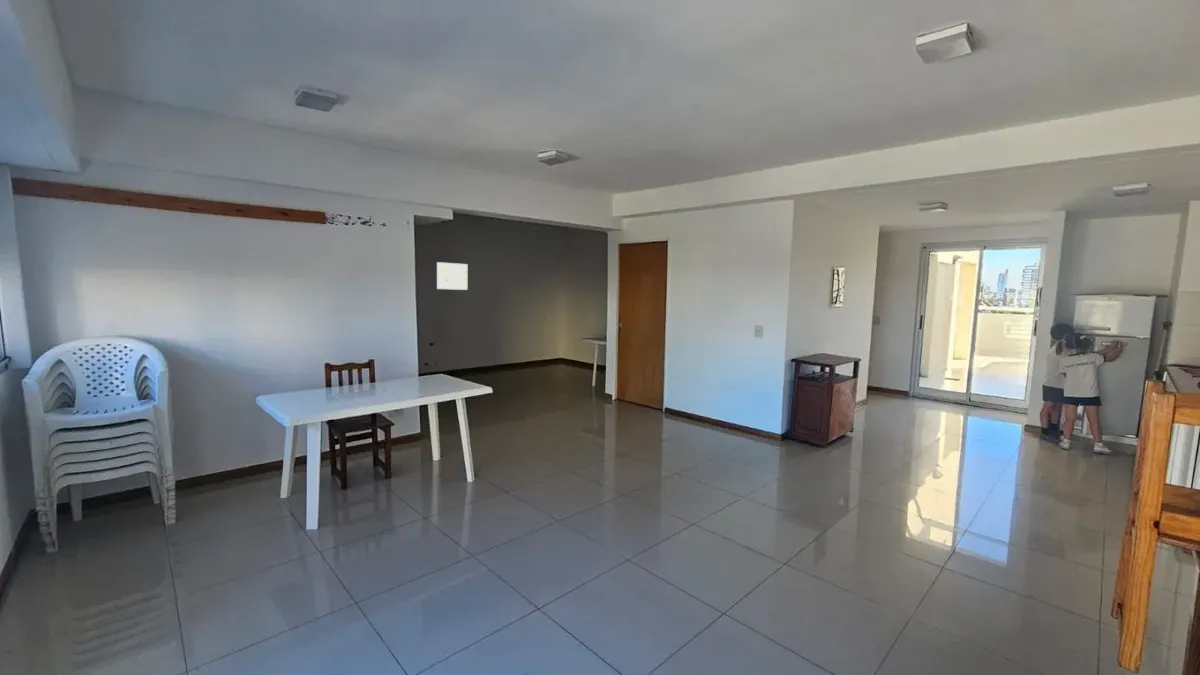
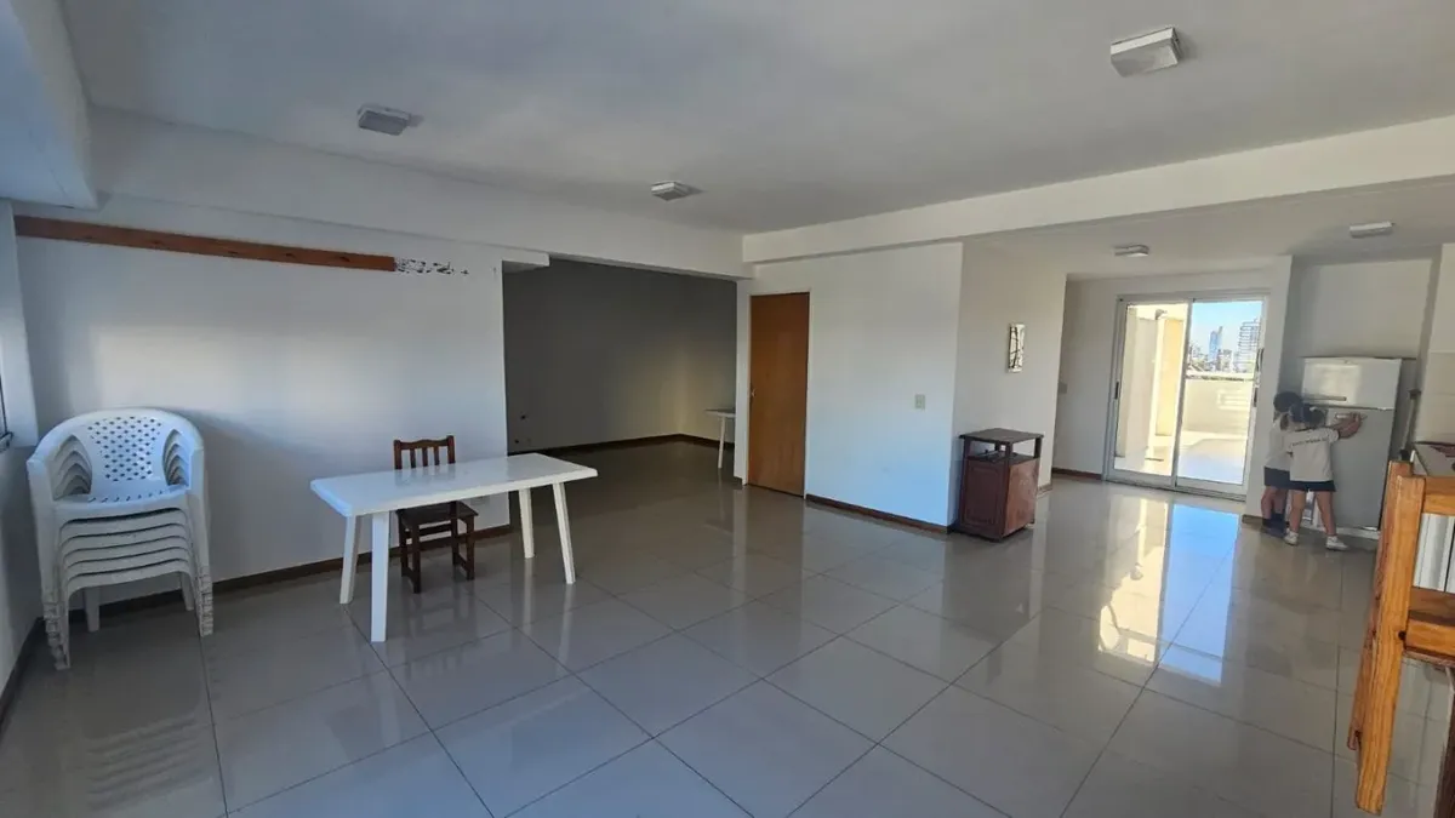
- wall art (452, 276)
